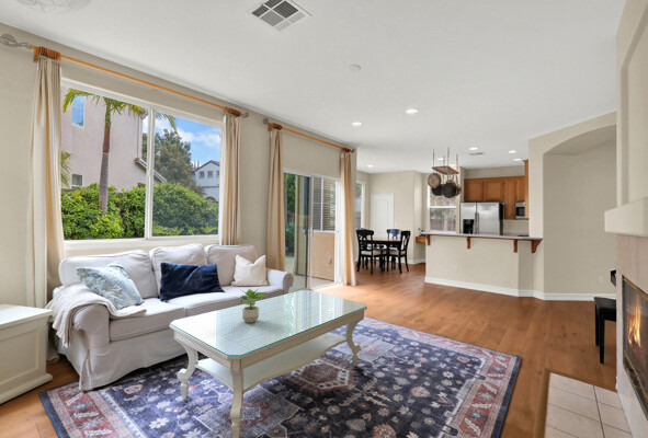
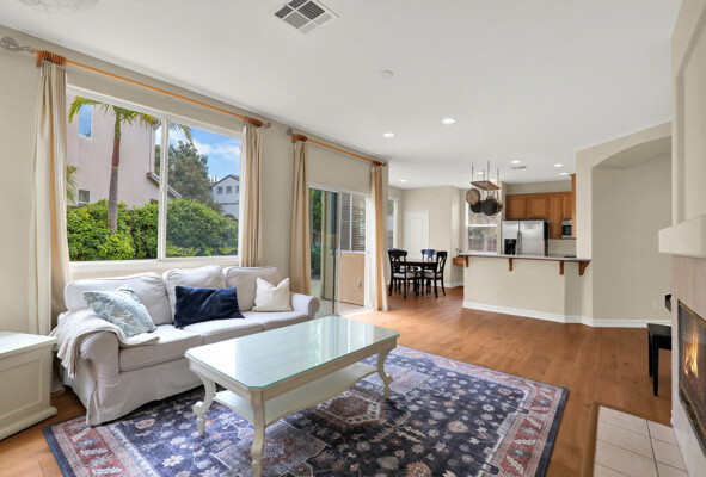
- potted plant (253, 303)
